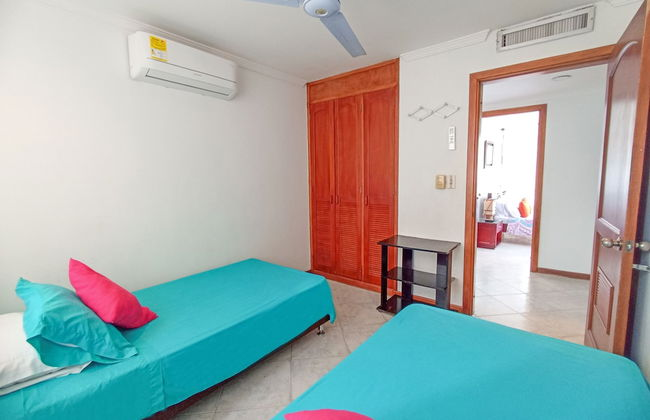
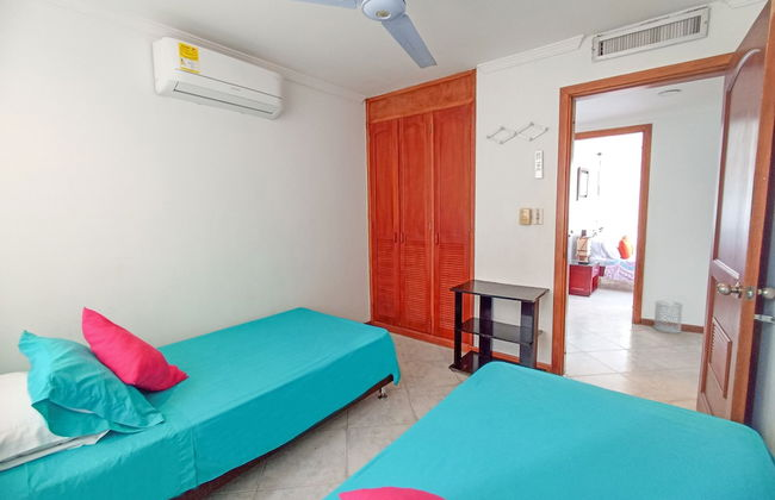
+ wastebasket (668, 317)
